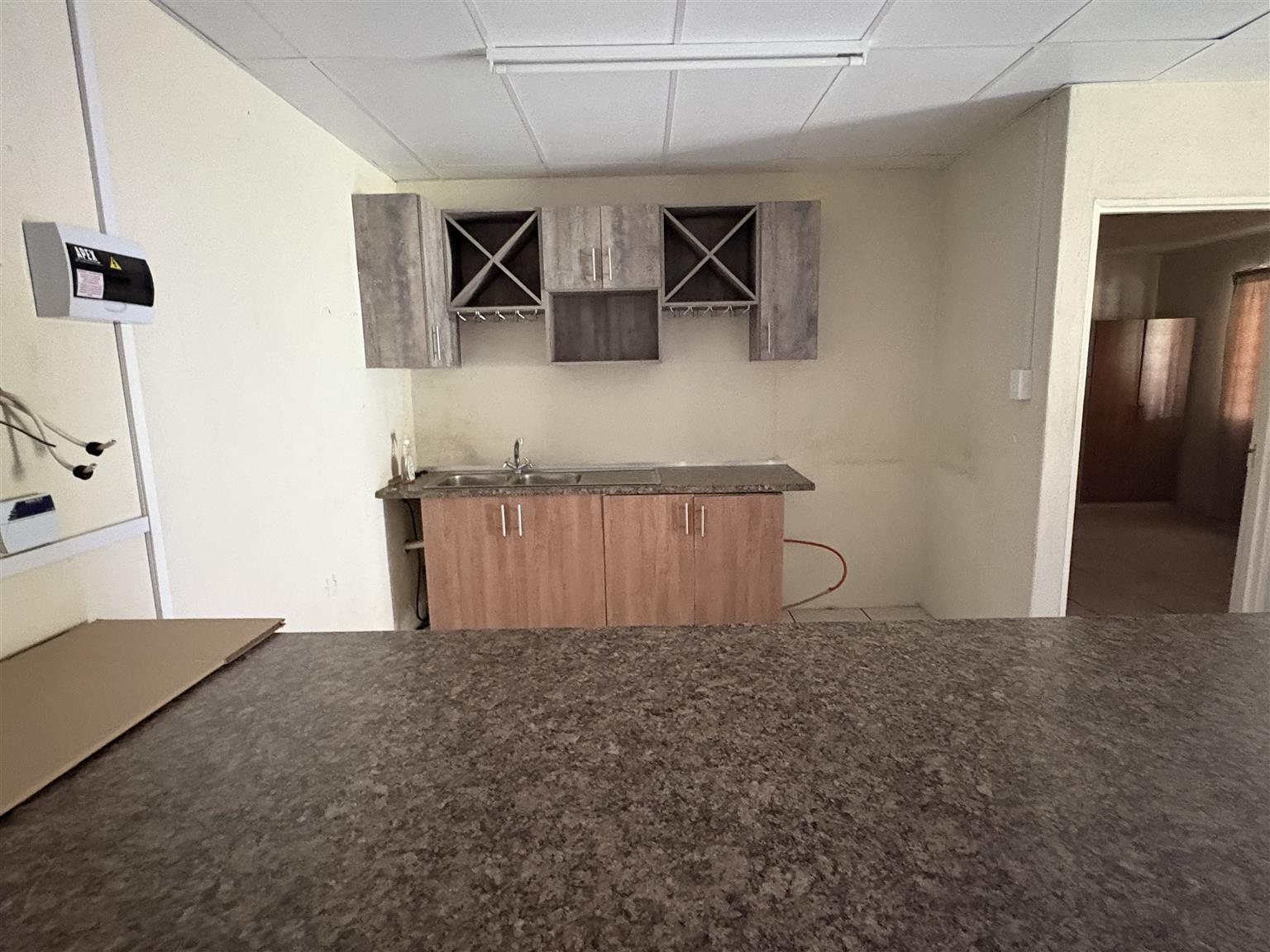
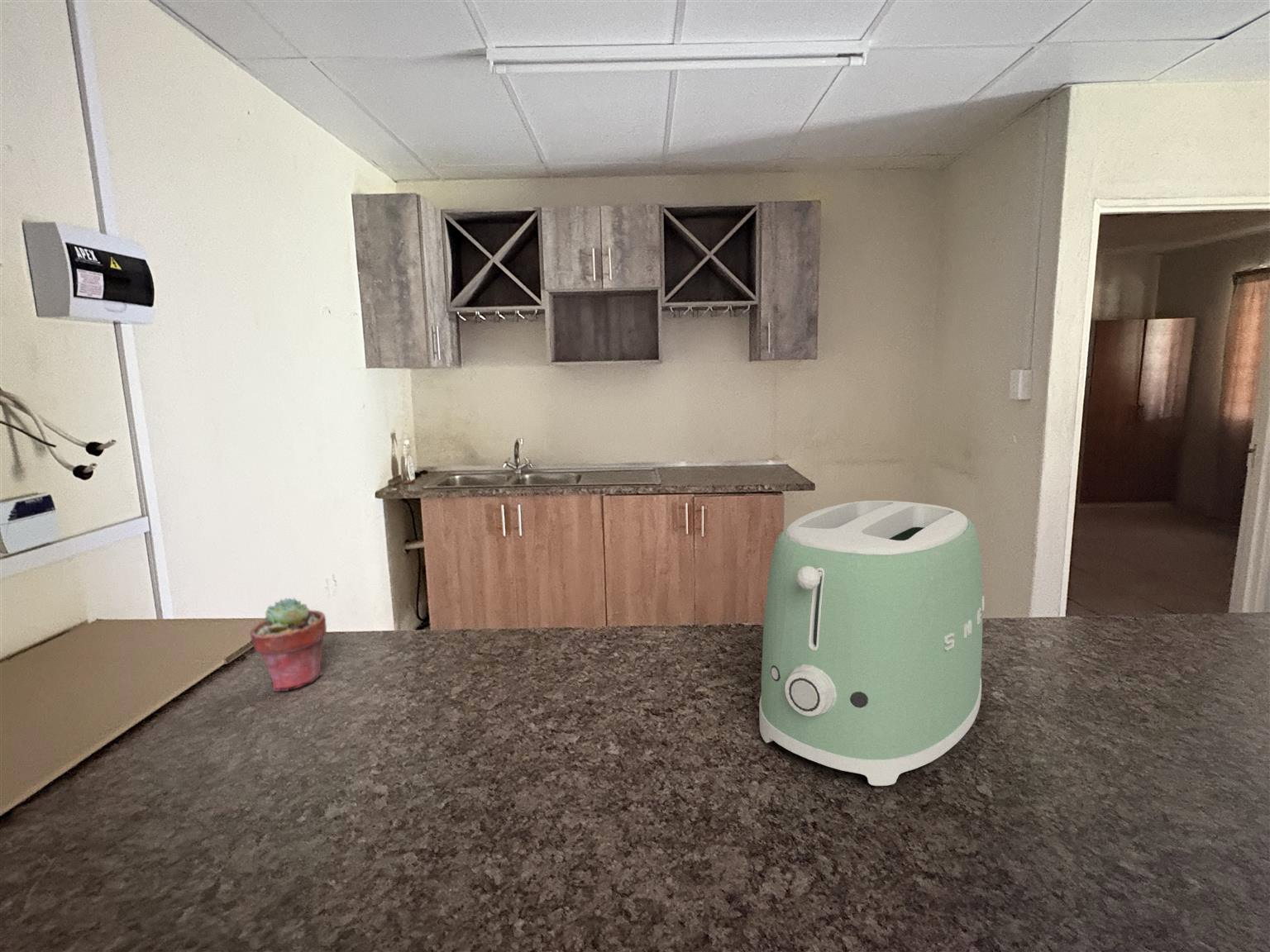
+ potted succulent (290, 639)
+ toaster (876, 611)
